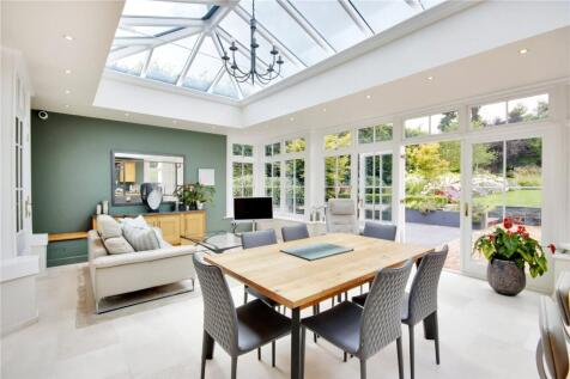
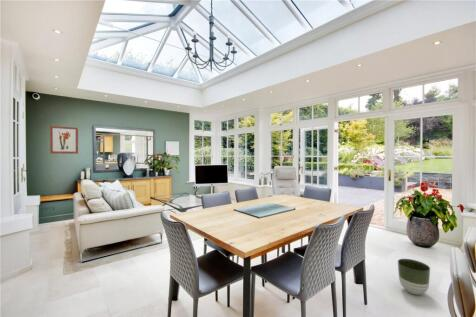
+ wall art (64, 140)
+ planter (413, 278)
